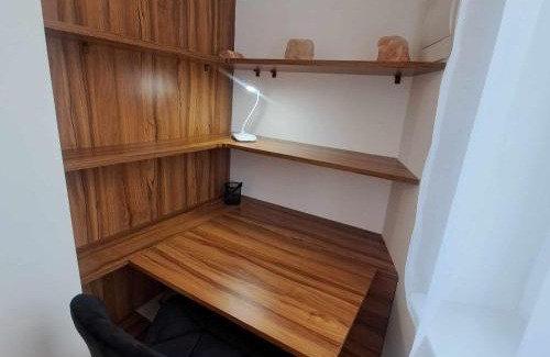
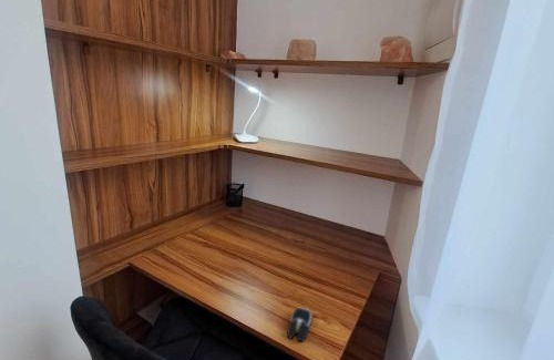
+ computer mouse (299, 321)
